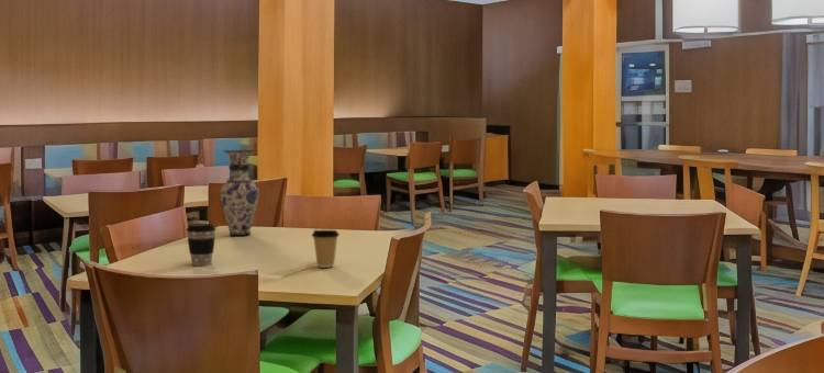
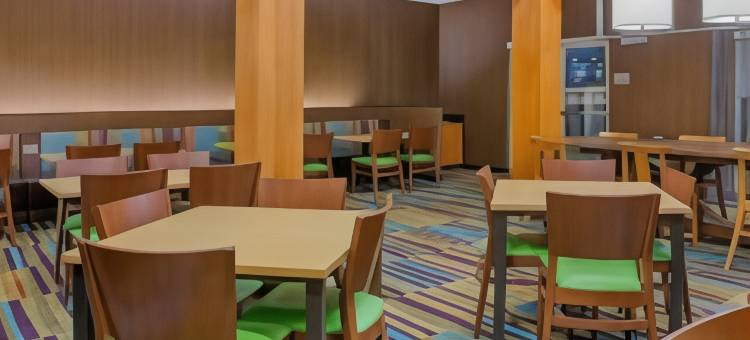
- coffee cup (325, 248)
- vase (238, 192)
- coffee cup (201, 244)
